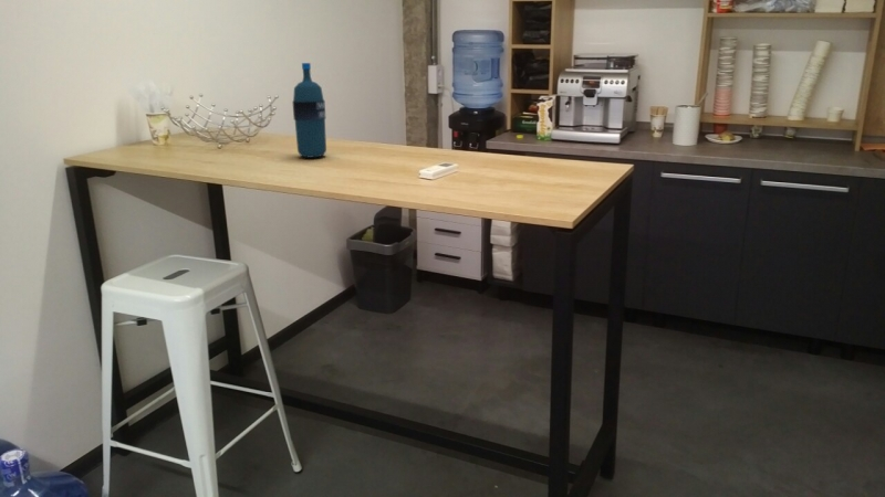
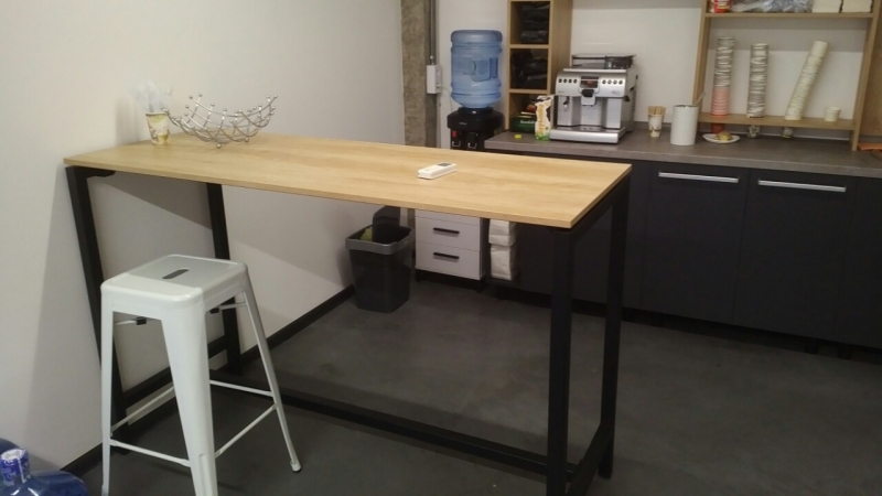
- water bottle (309, 110)
